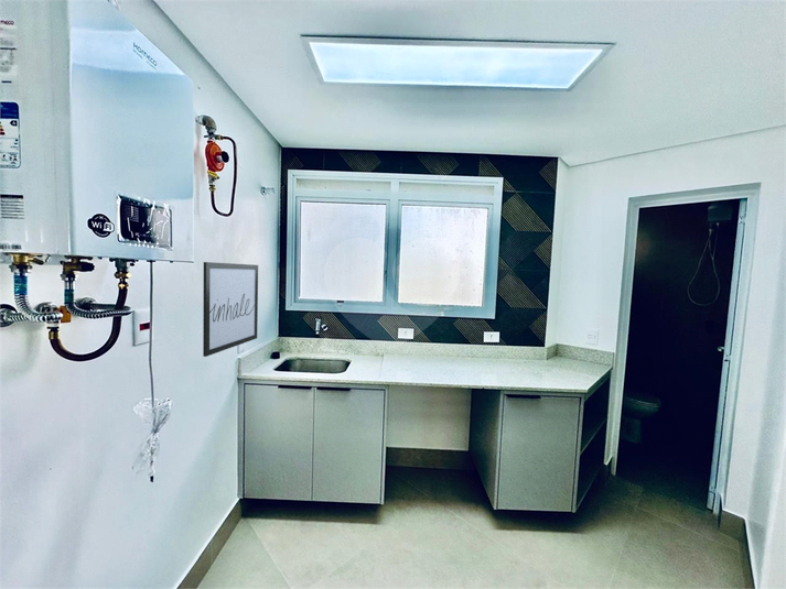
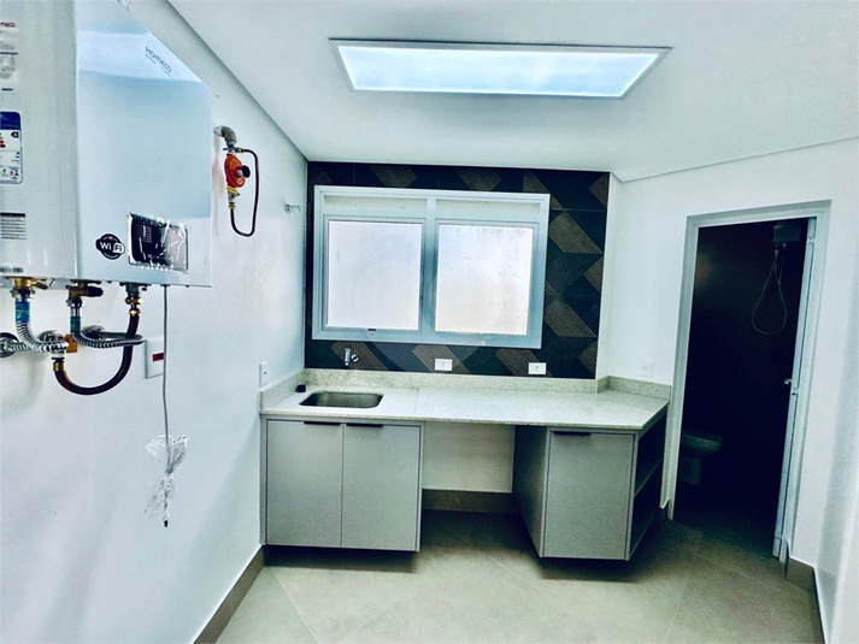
- wall art (234, 305)
